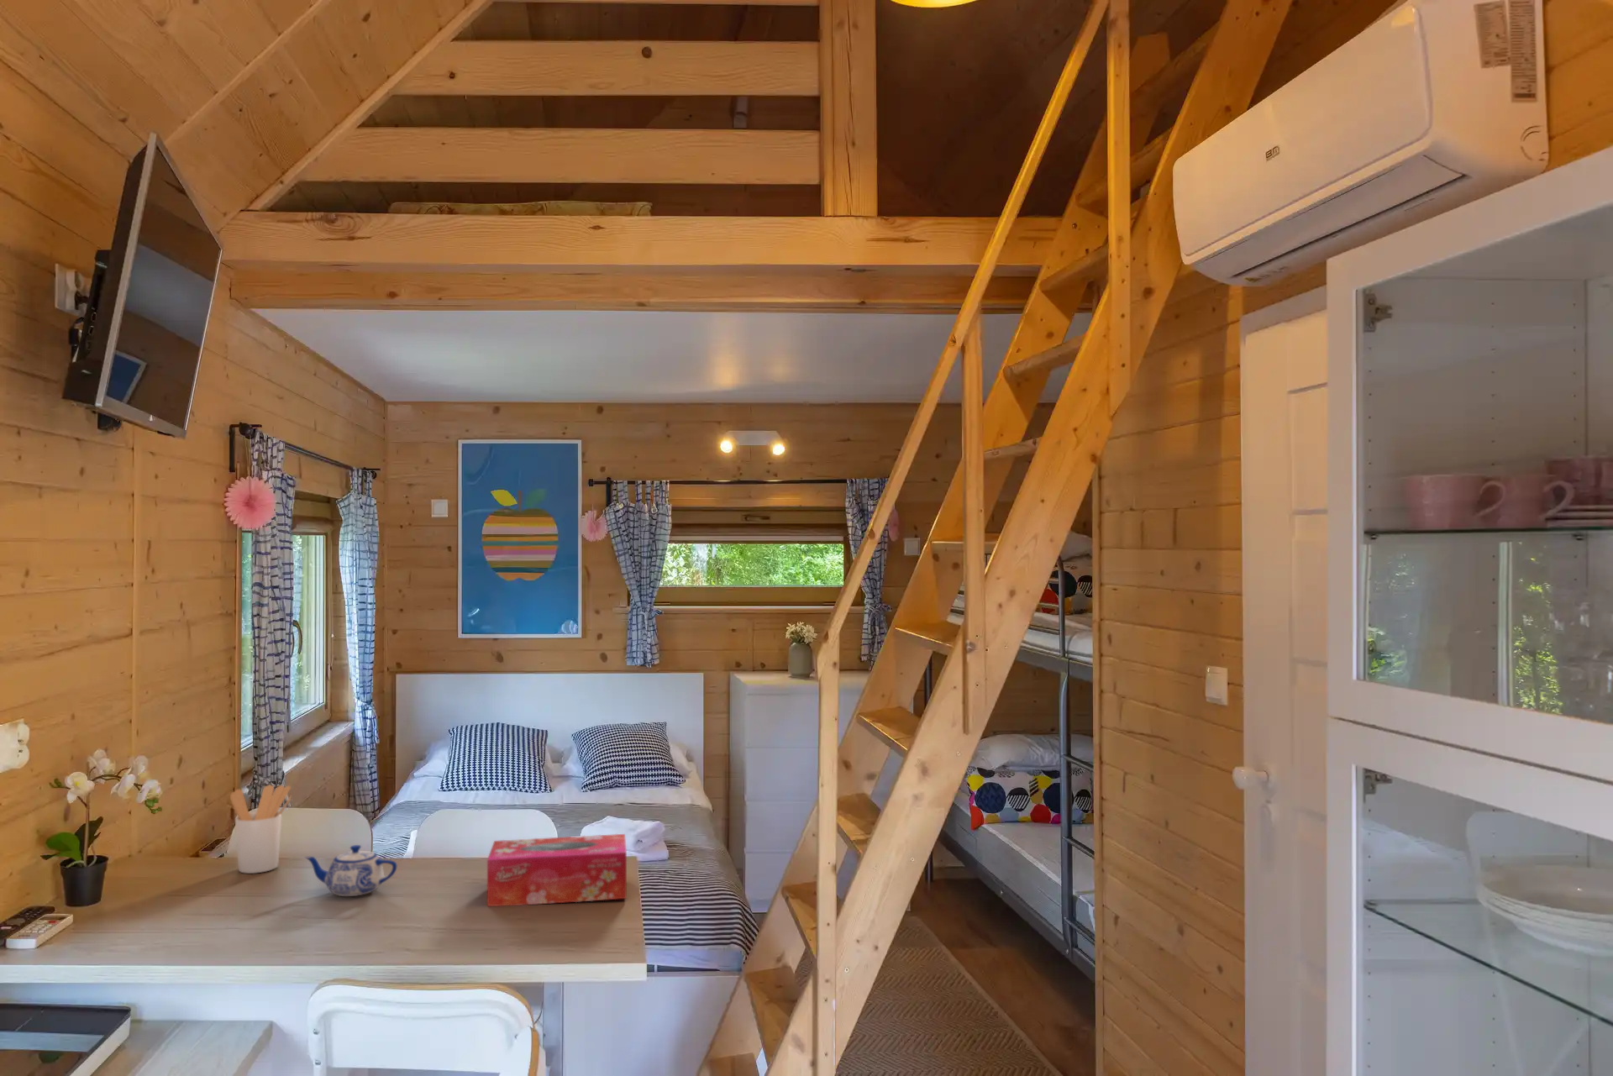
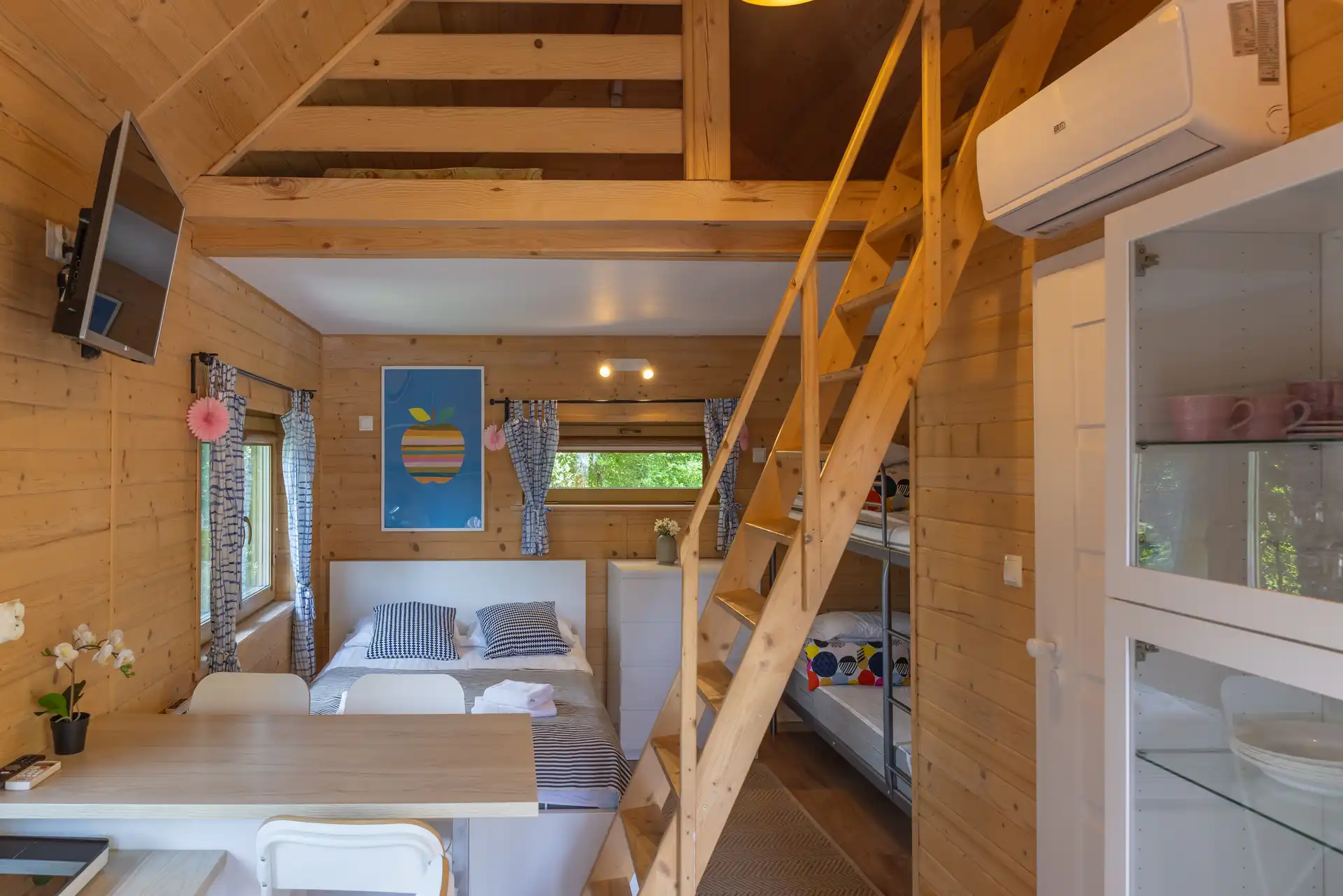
- teapot (351, 868)
- tissue box (558, 868)
- utensil holder (264, 826)
